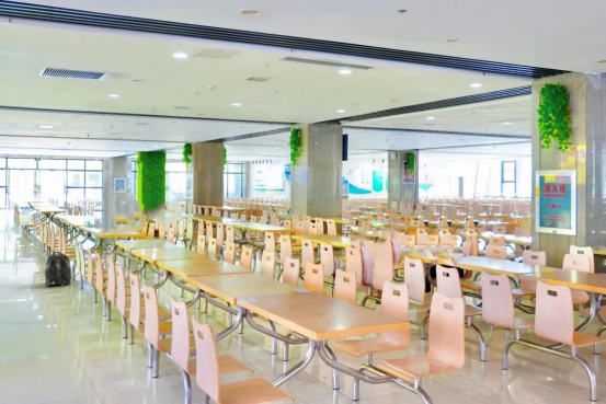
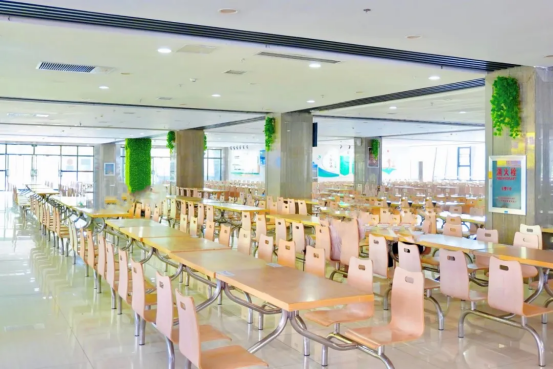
- backpack (57, 268)
